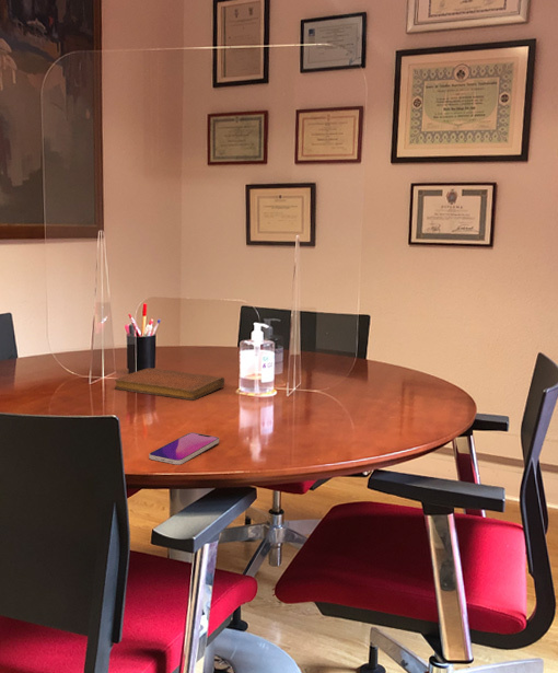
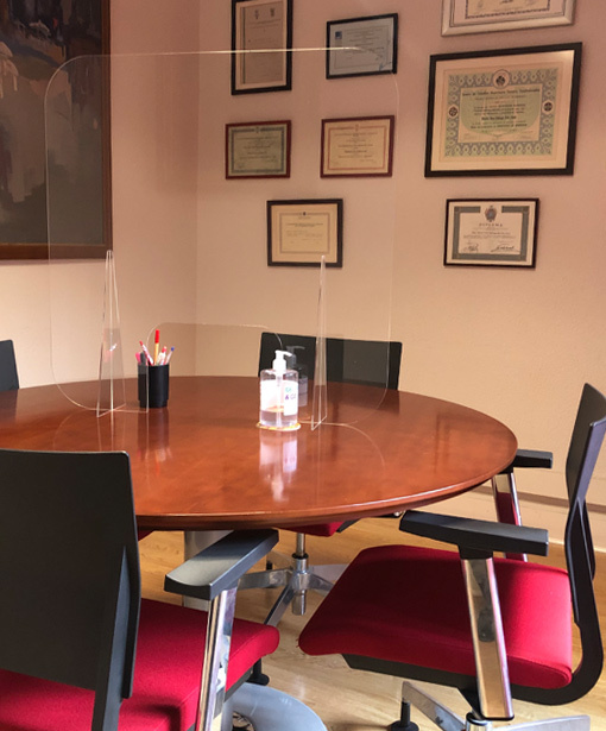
- notebook (170, 382)
- smartphone (185, 448)
